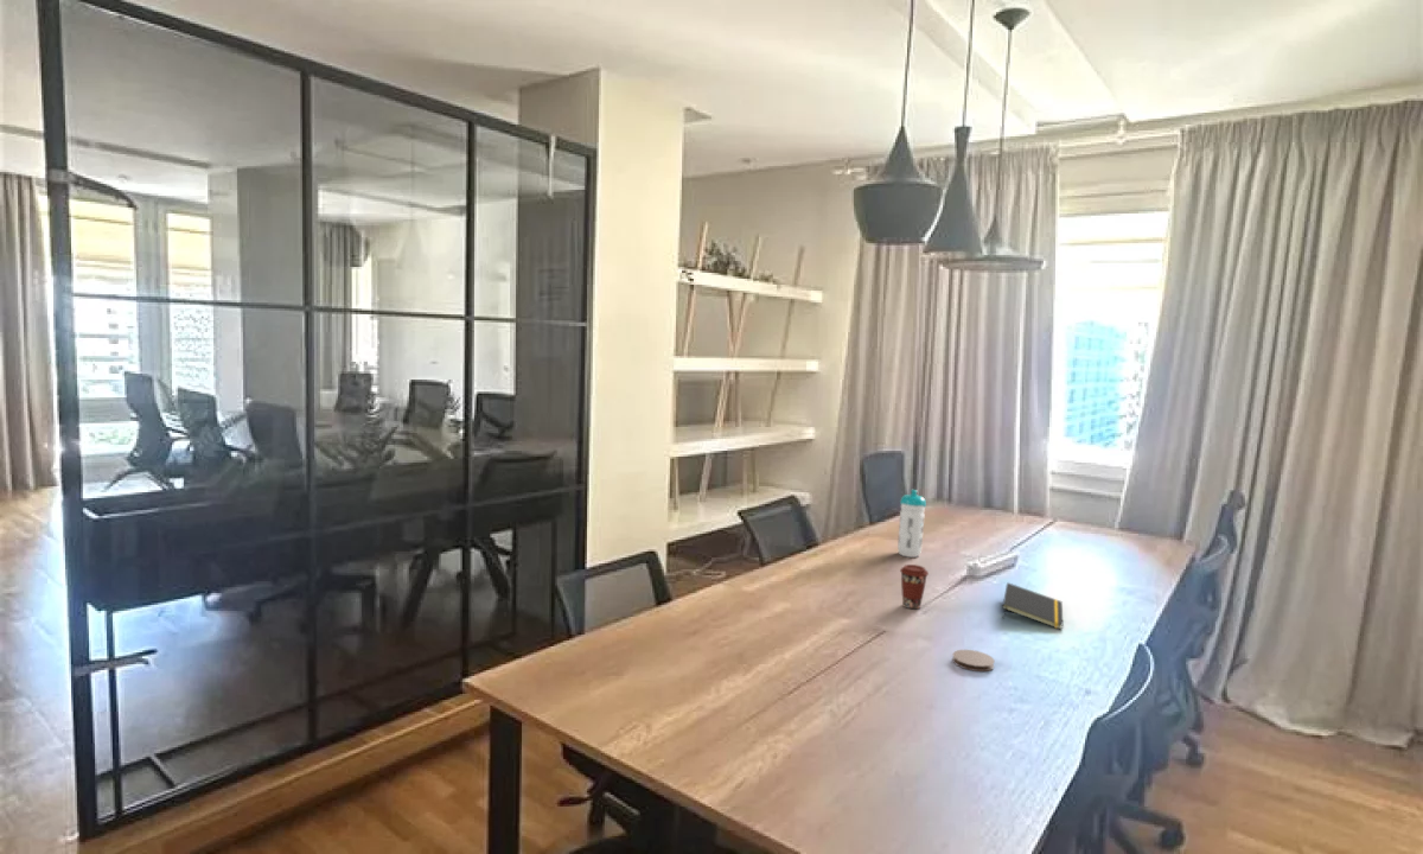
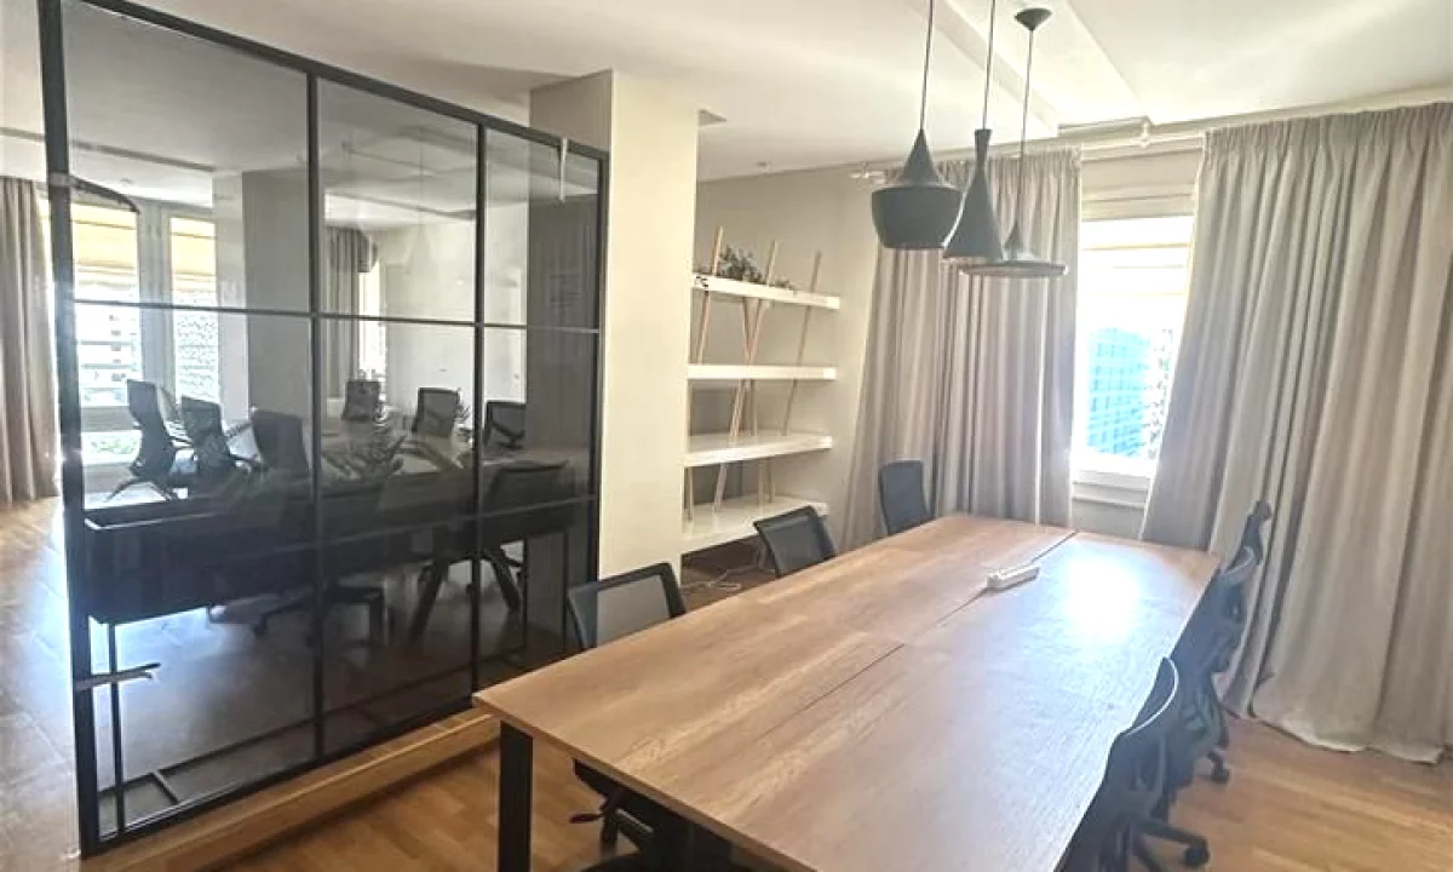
- notepad (1033, 604)
- coffee cup (912, 586)
- water bottle (911, 522)
- coaster (972, 659)
